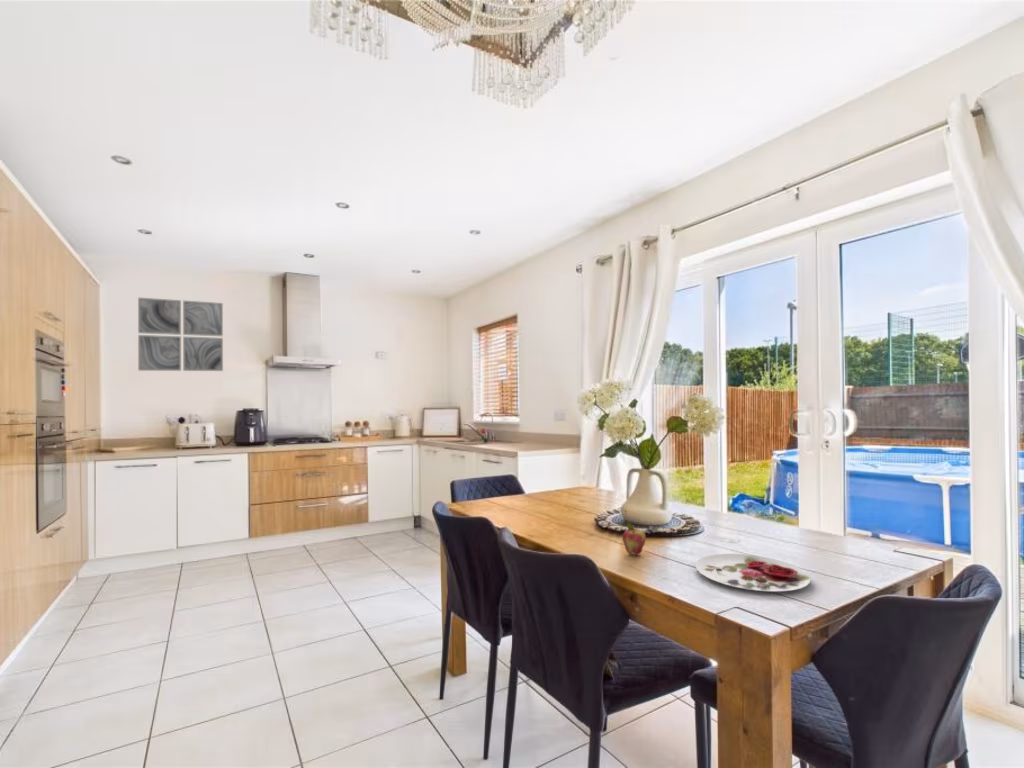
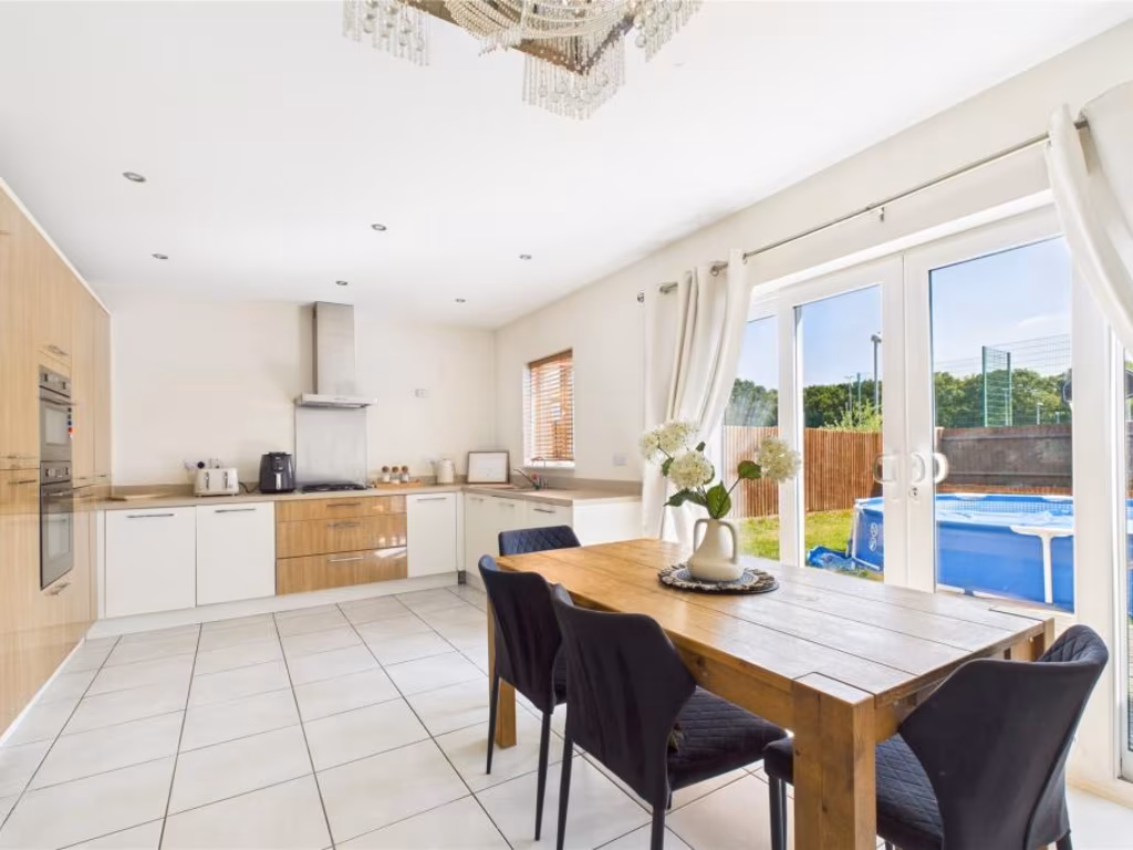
- fruit (634, 536)
- plate (750, 570)
- wall art (183, 334)
